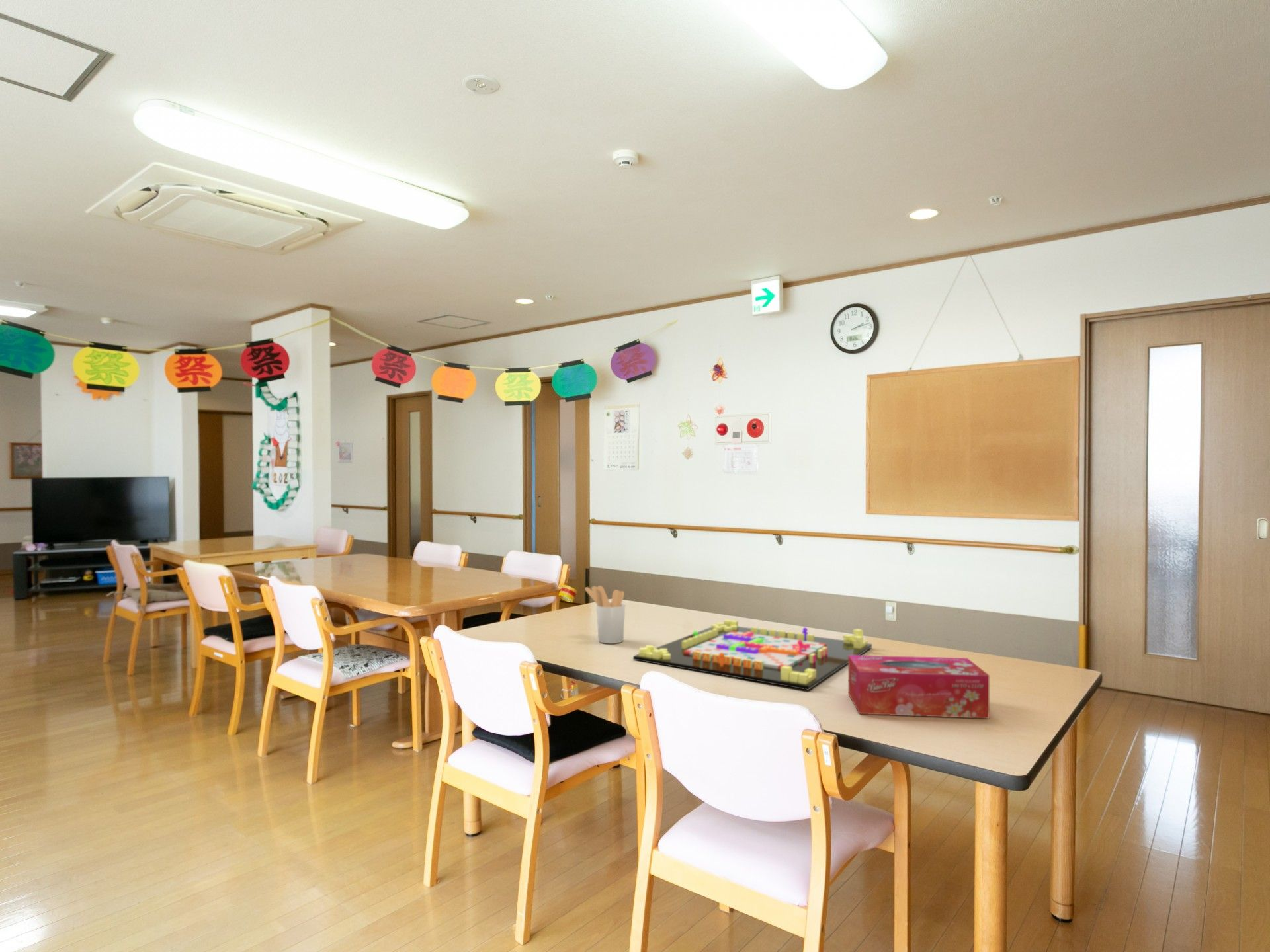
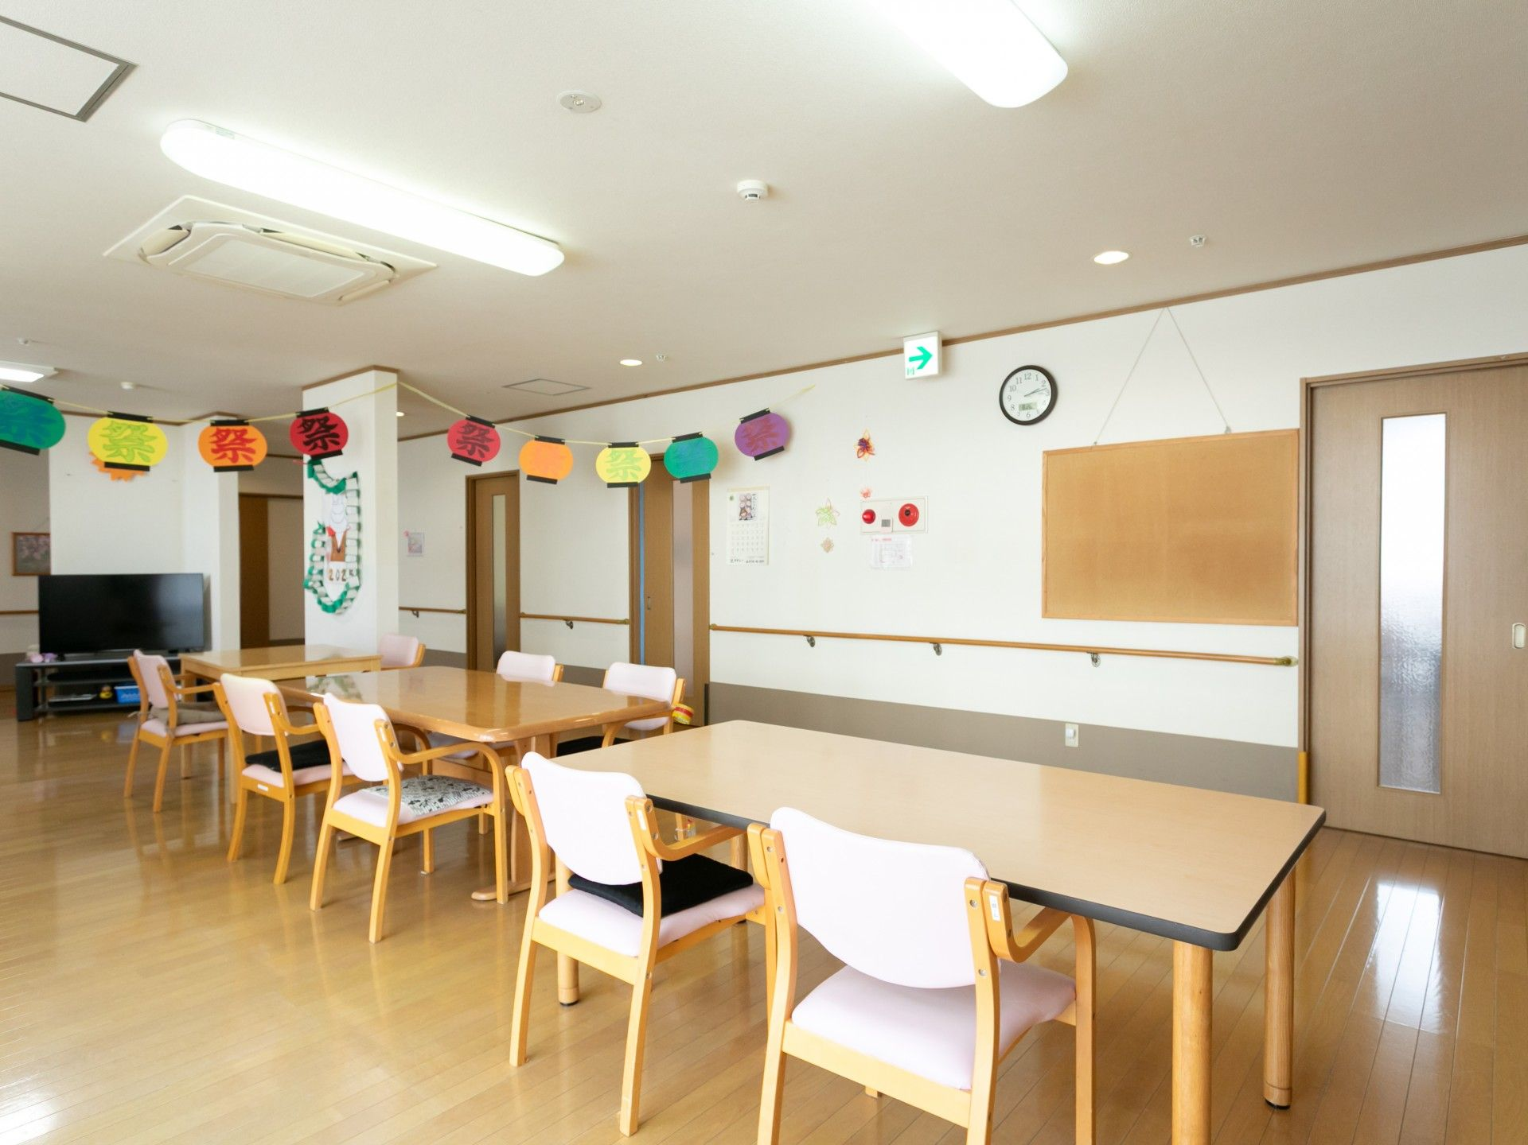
- tissue box (915, 685)
- gameboard (756, 644)
- utensil holder (605, 612)
